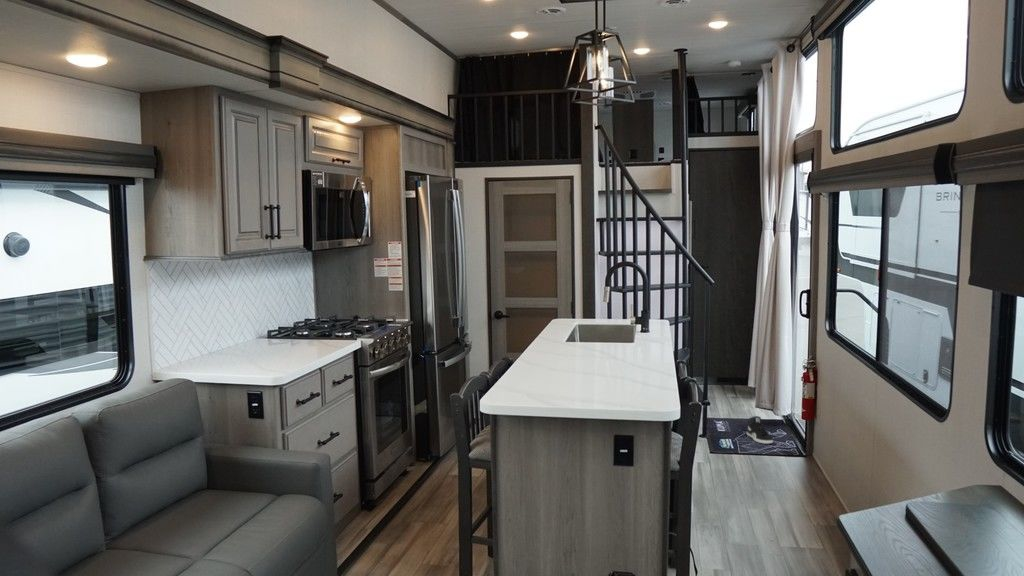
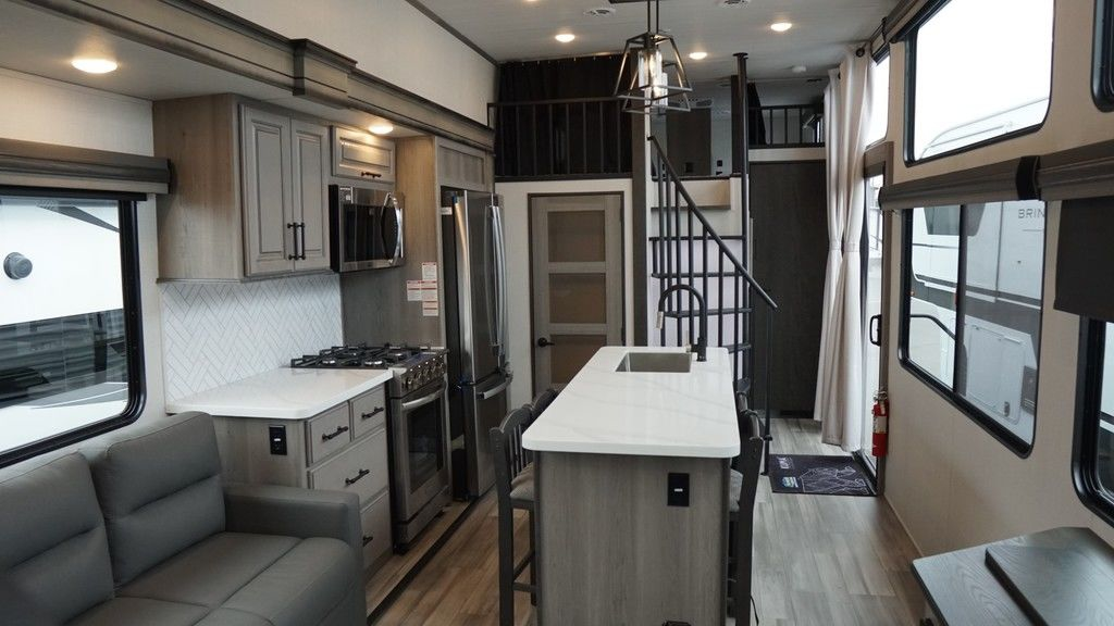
- sneaker (758, 428)
